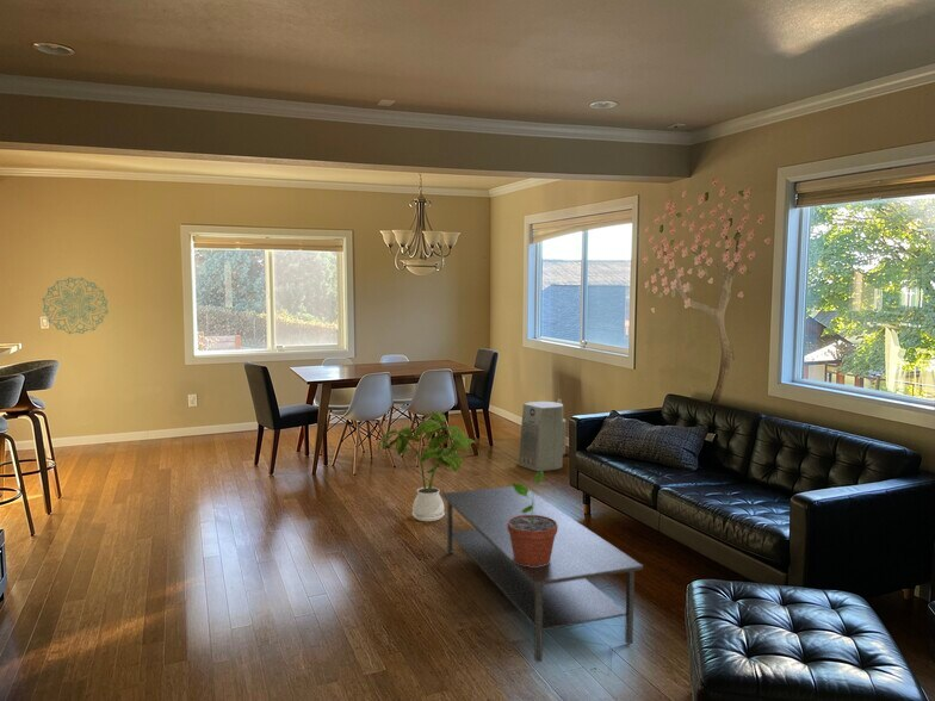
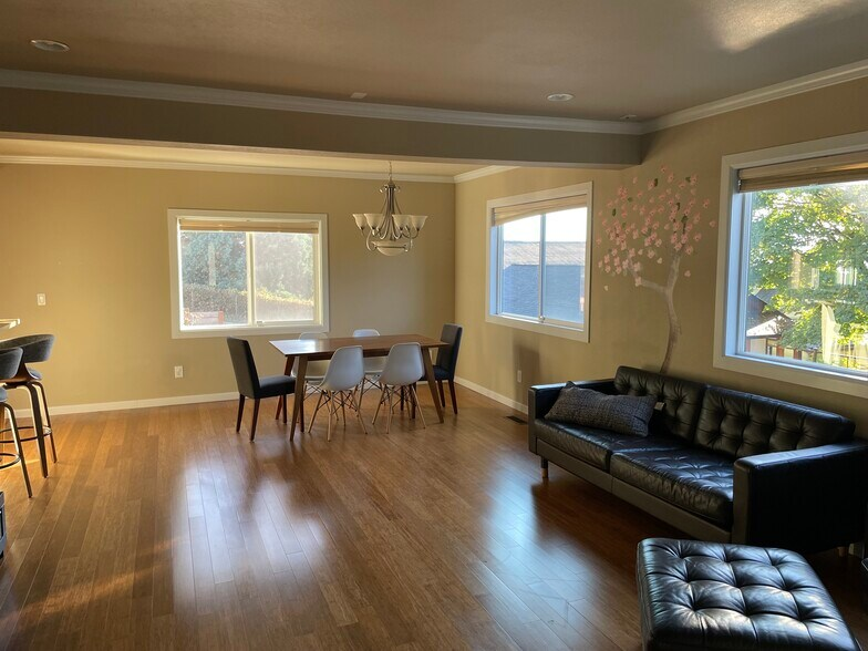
- wall decoration (75, 304)
- potted plant (532, 516)
- coffee table (526, 565)
- house plant (438, 466)
- fan (544, 434)
